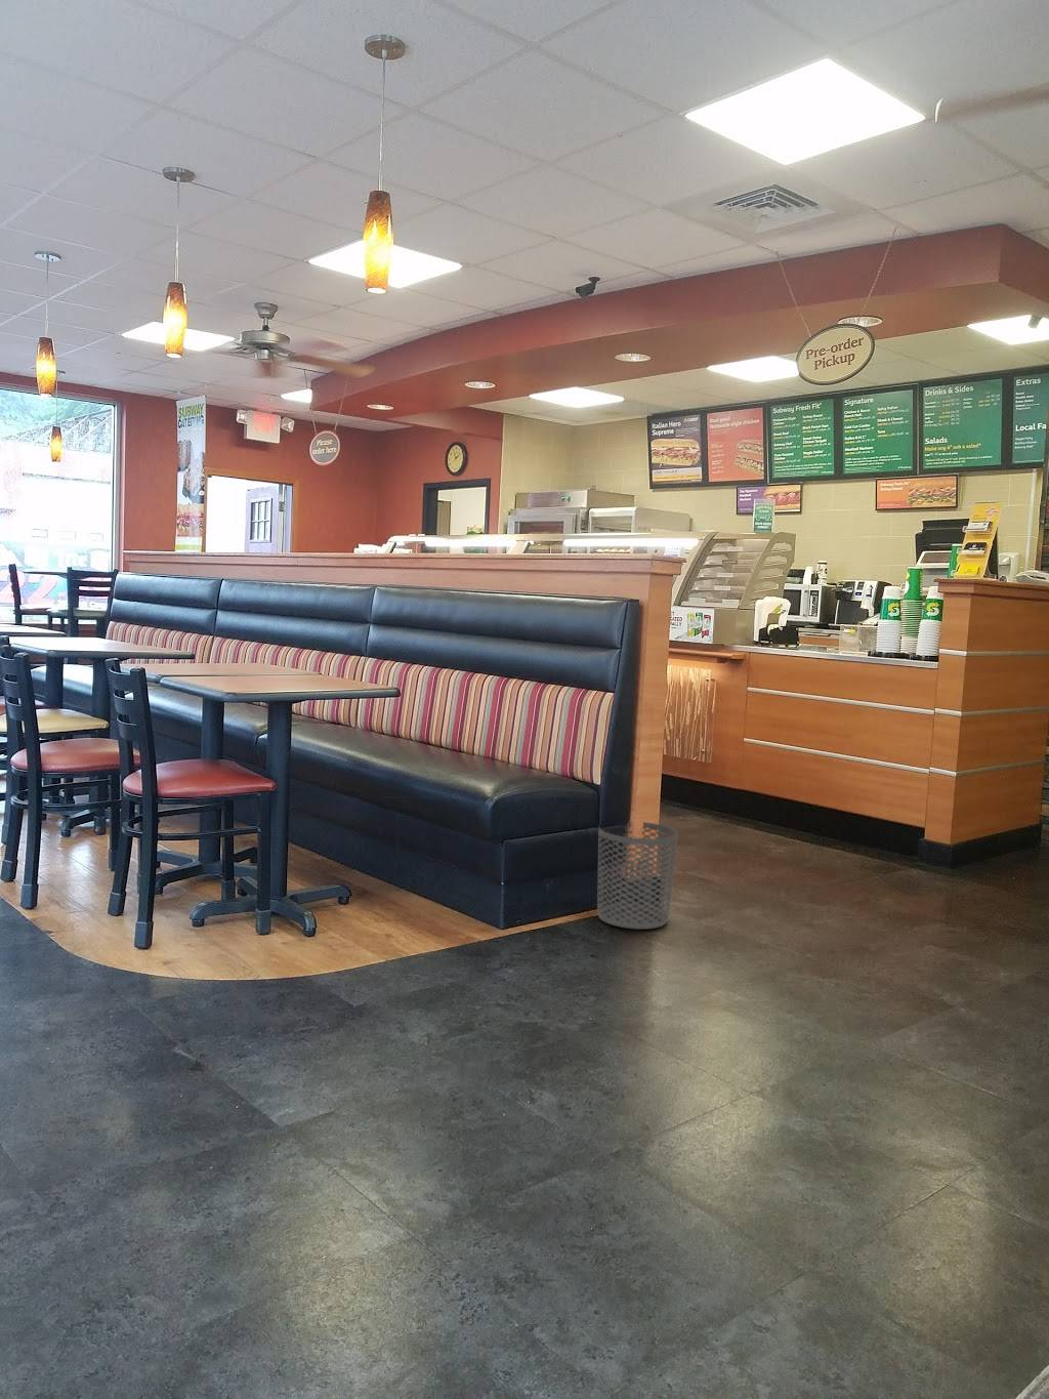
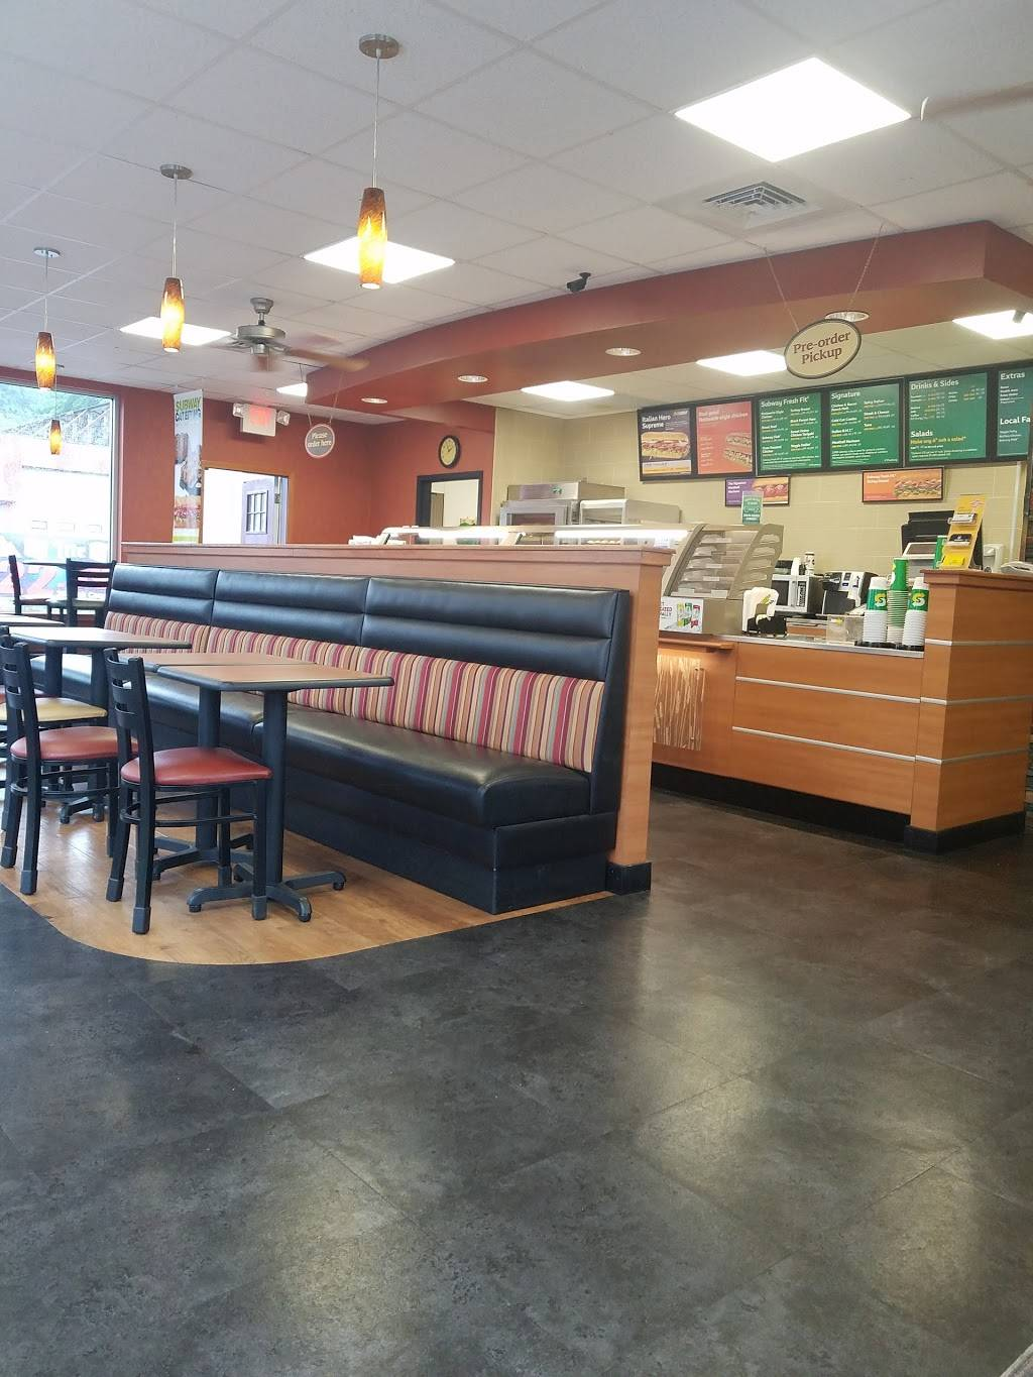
- waste bin (635, 875)
